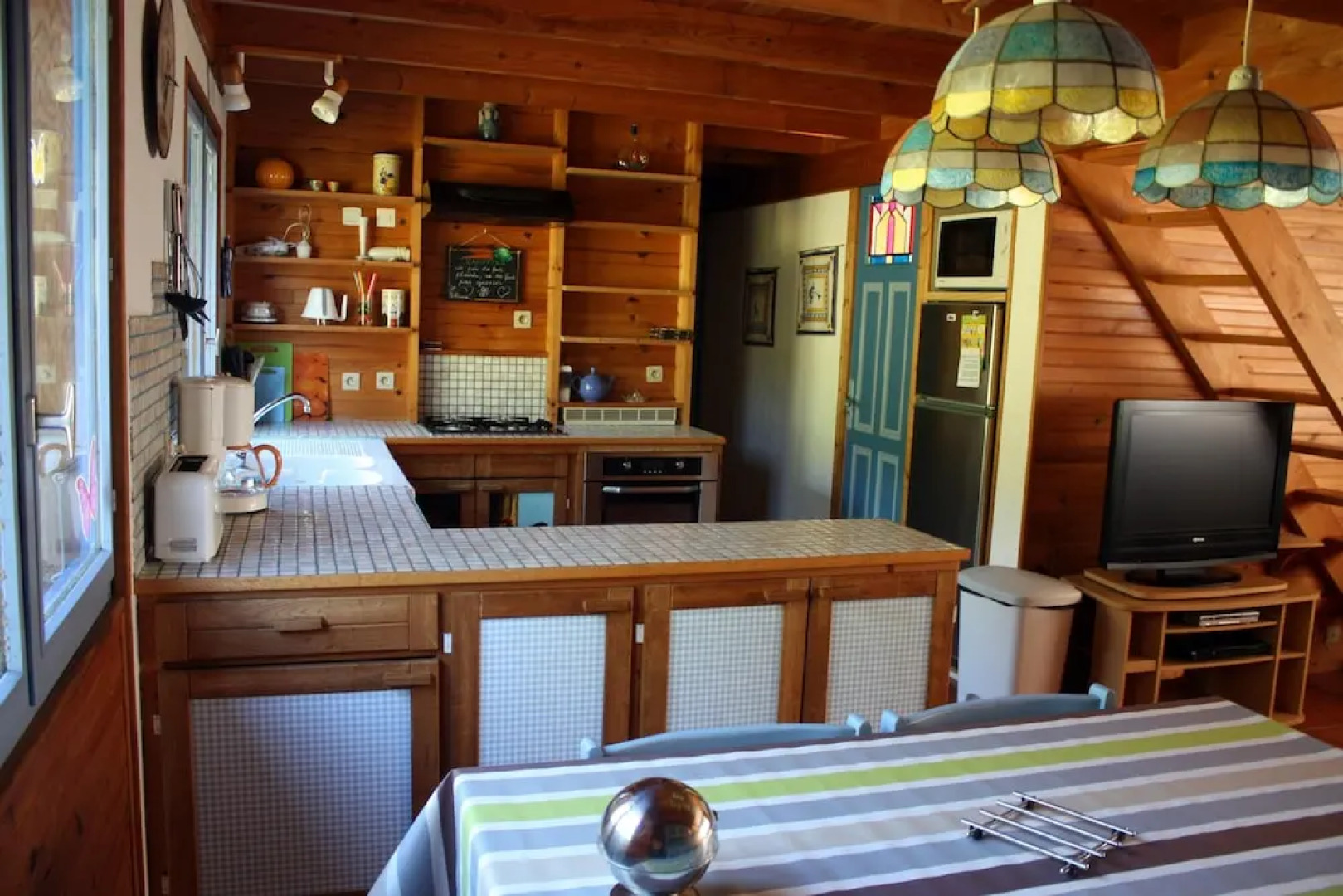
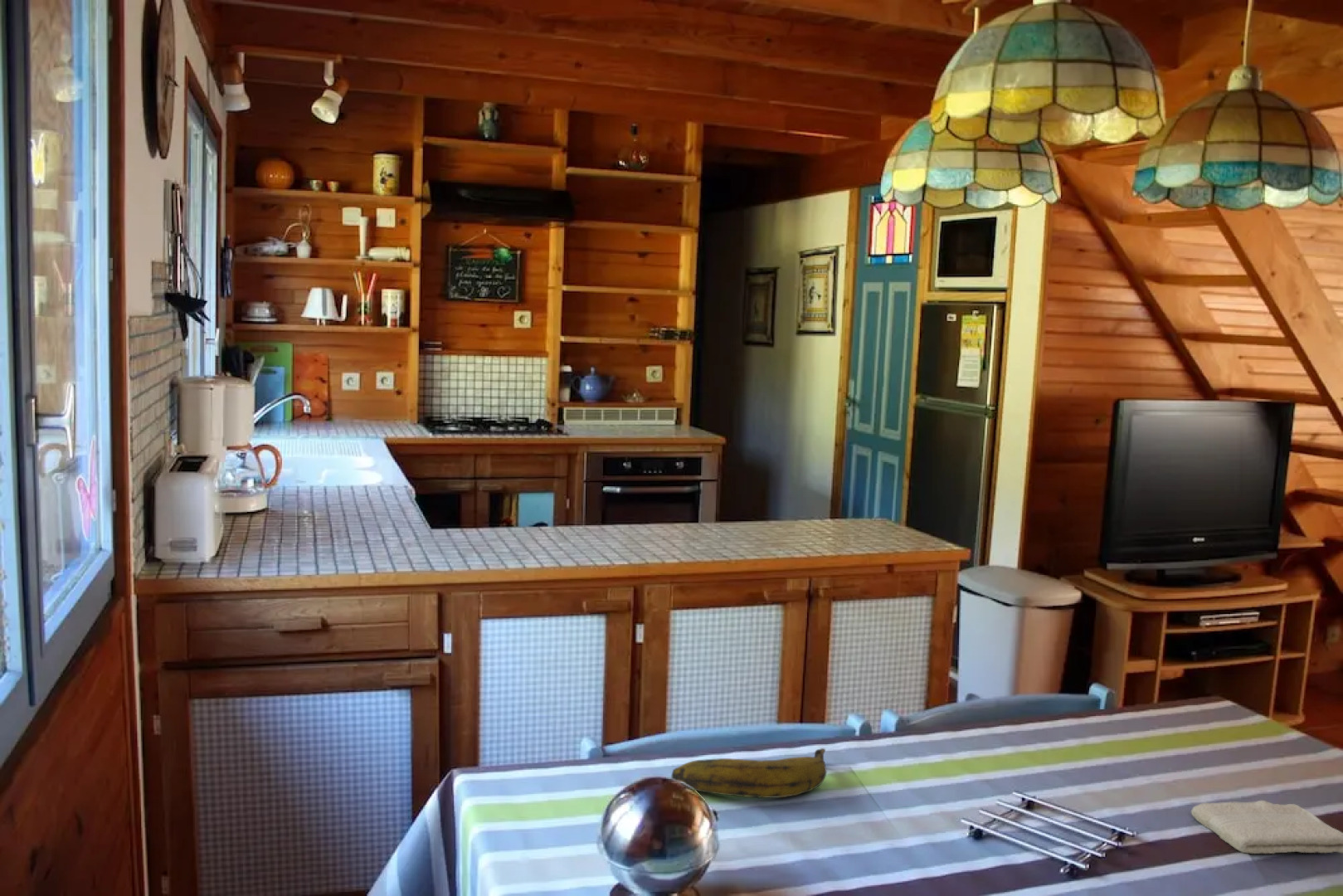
+ banana (752, 761)
+ washcloth (1270, 826)
